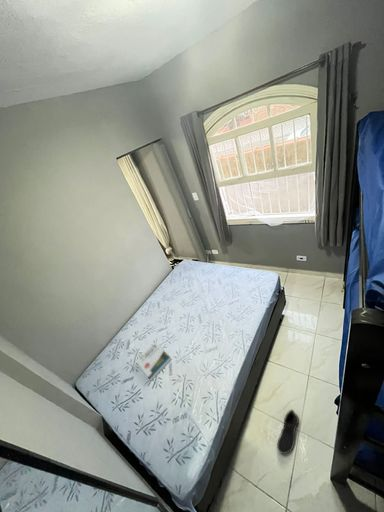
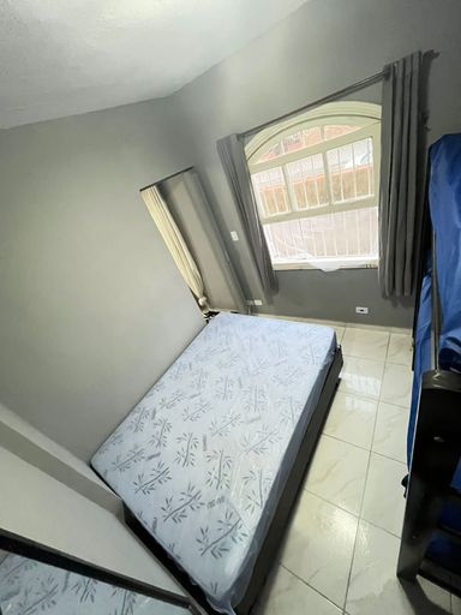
- book (153, 360)
- shoe (287, 430)
